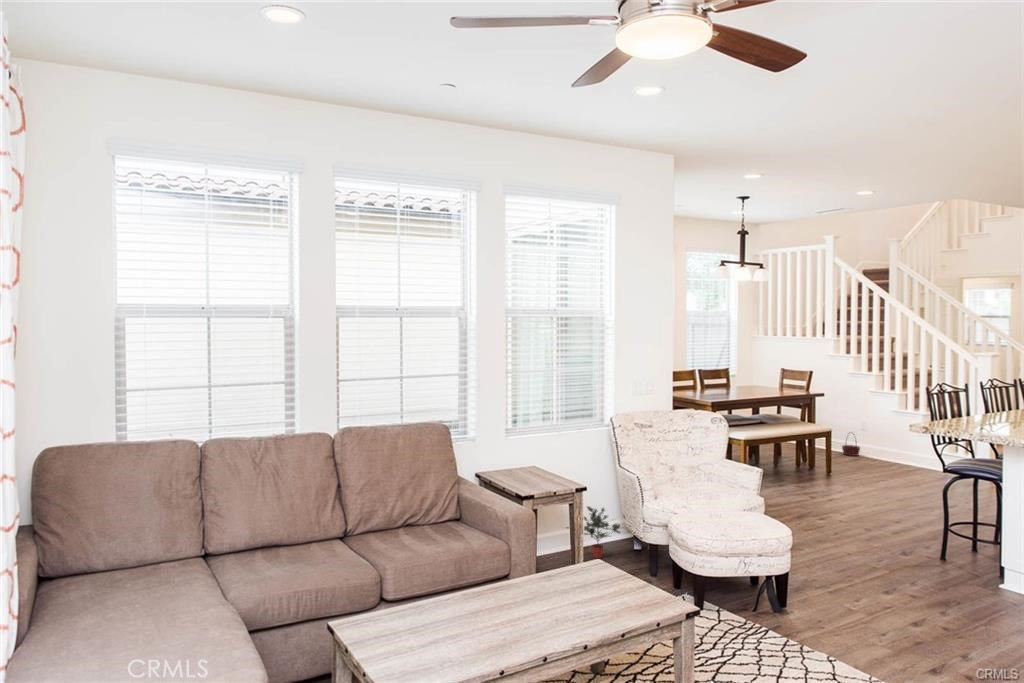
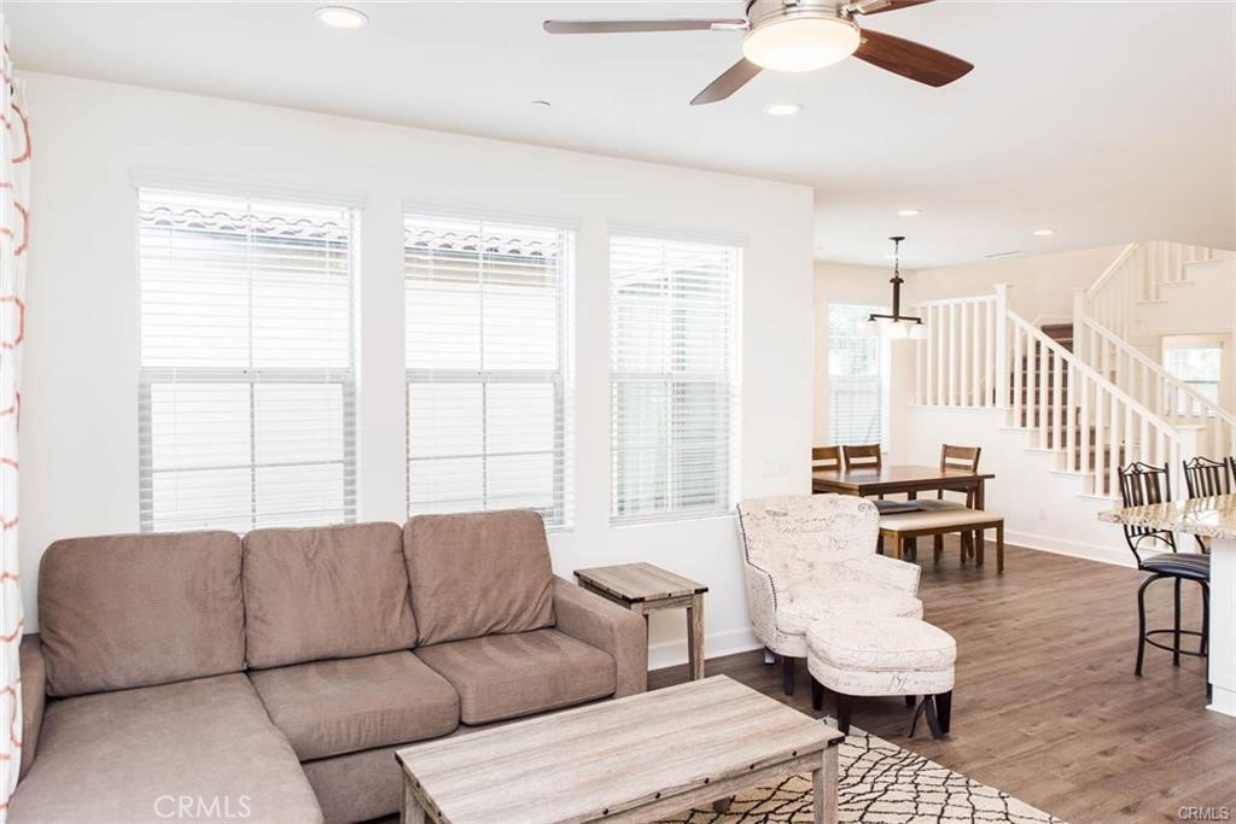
- basket (851, 445)
- potted plant (597, 530)
